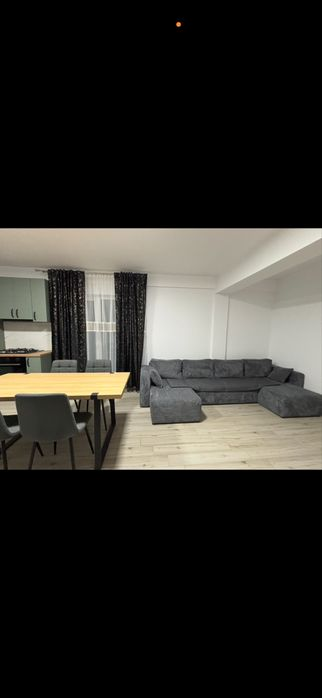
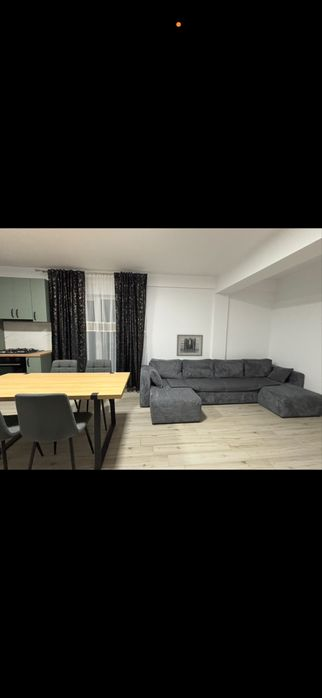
+ wall art (189, 345)
